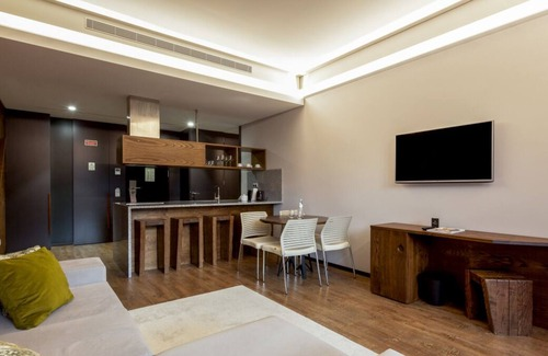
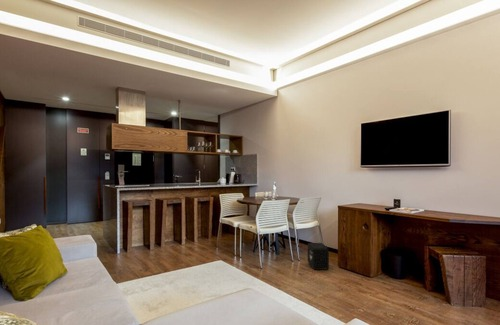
+ air purifier (317, 255)
